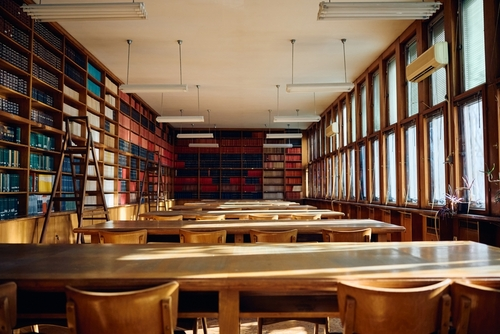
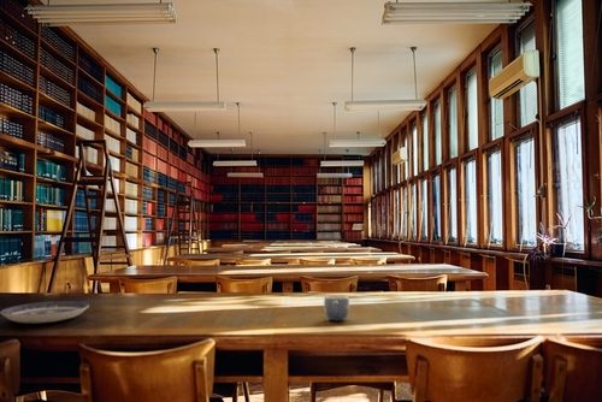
+ plate (46, 313)
+ mug (336, 308)
